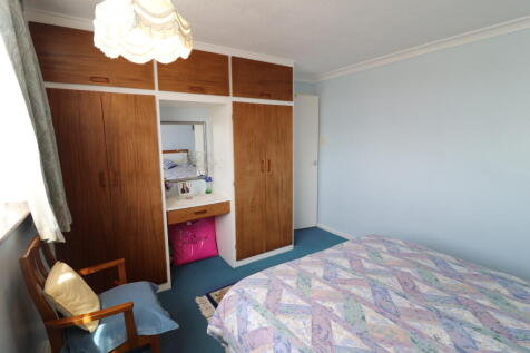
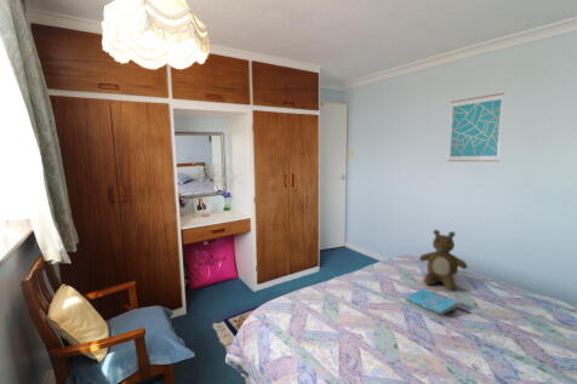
+ teddy bear (441, 257)
+ wall art (473, 130)
+ cover (430, 300)
